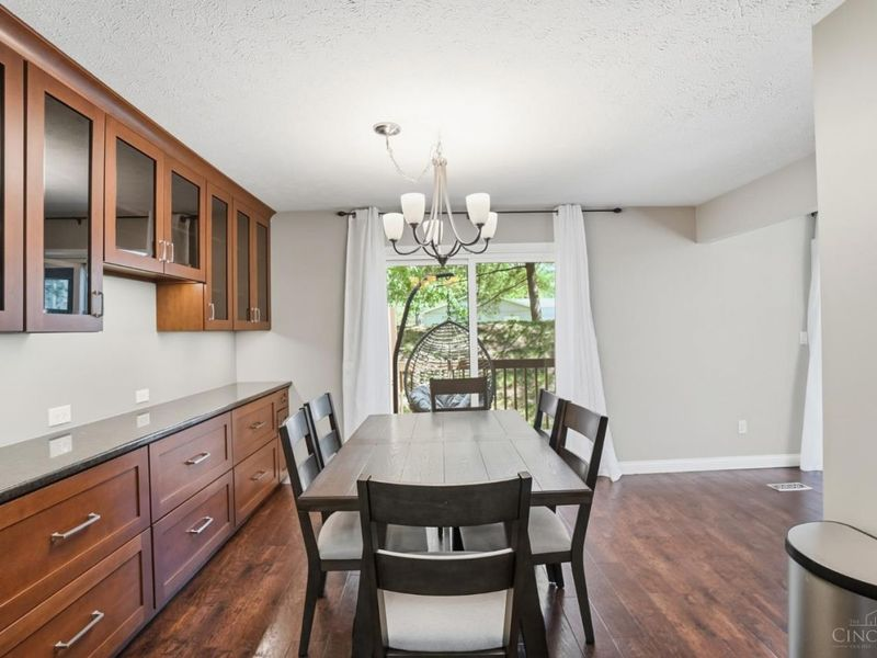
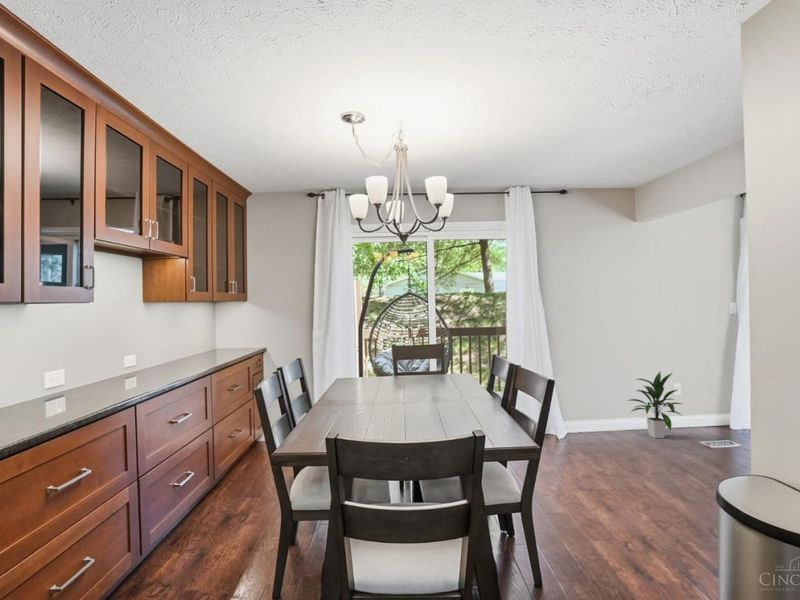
+ indoor plant (656, 404)
